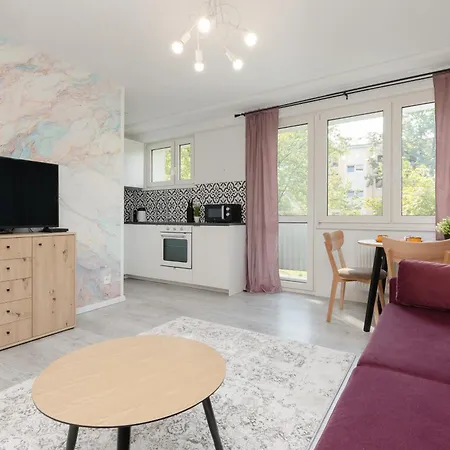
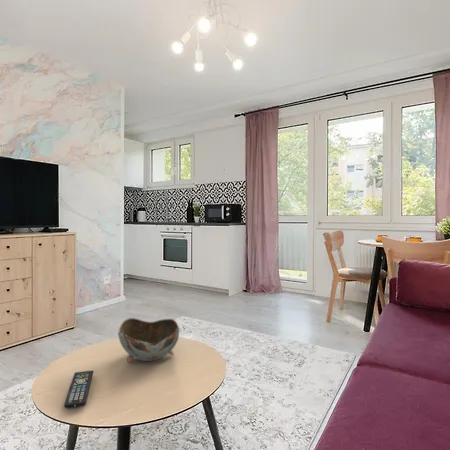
+ bowl (149, 340)
+ remote control (80, 387)
